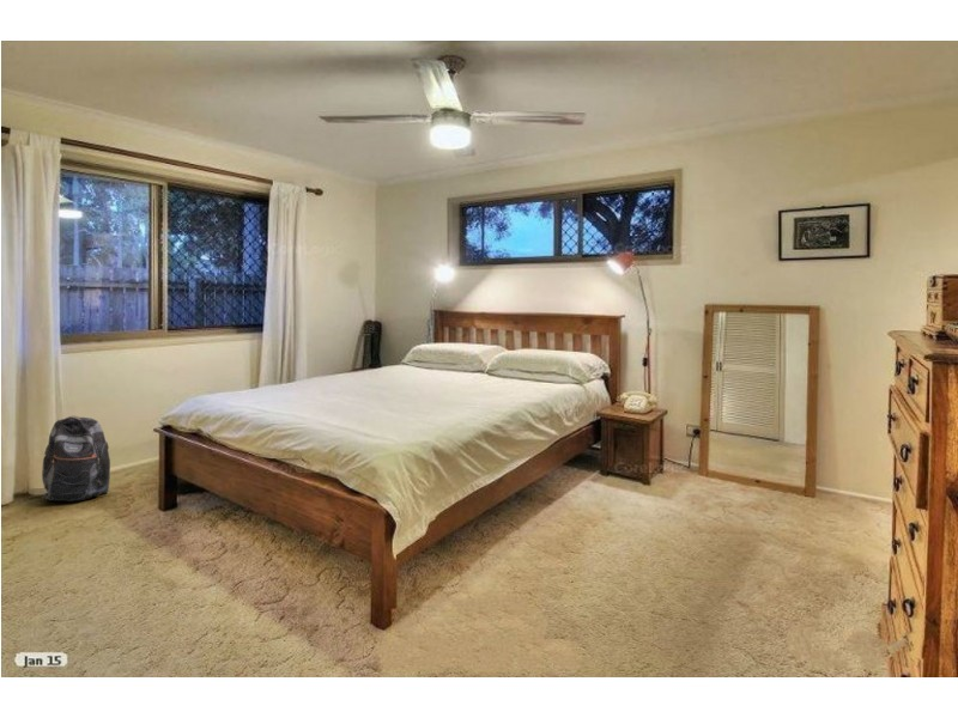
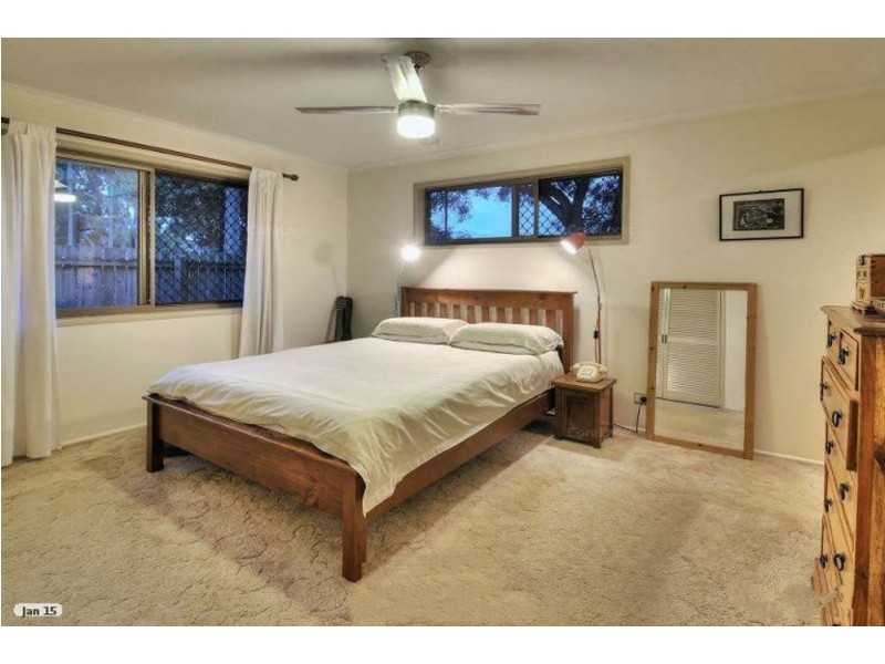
- backpack (75, 456)
